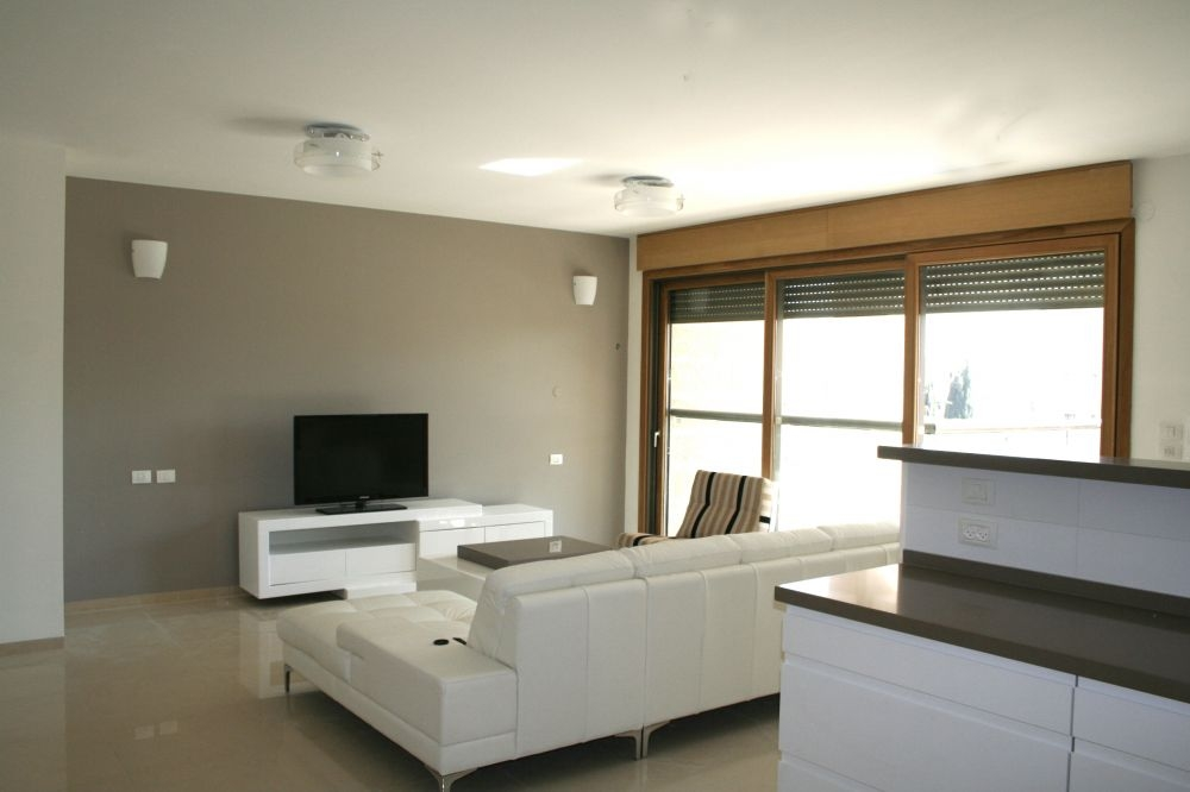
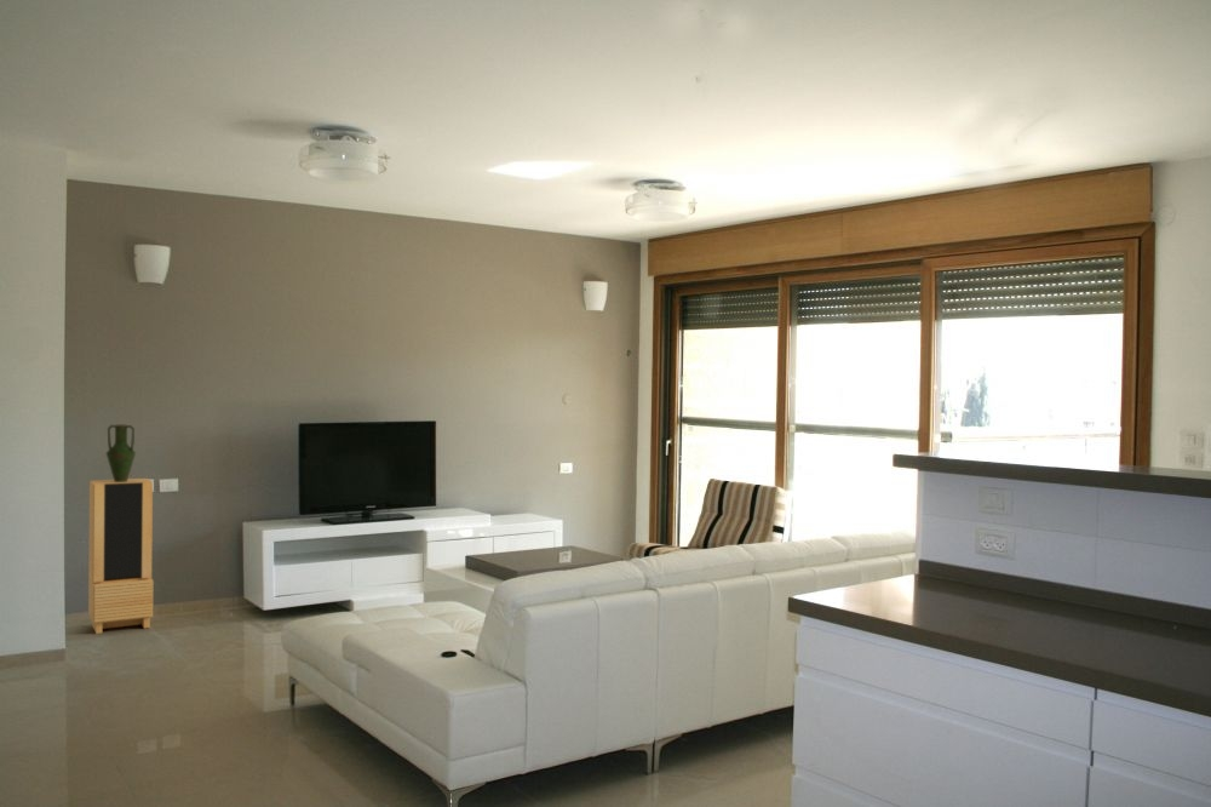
+ storage cabinet (121, 554)
+ vase (120, 452)
